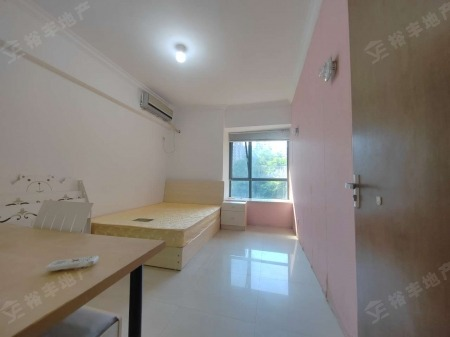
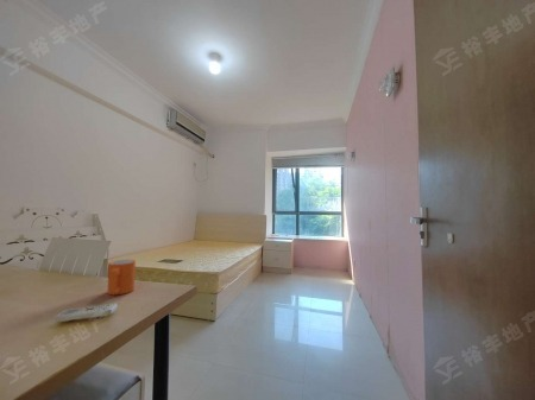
+ mug (122, 277)
